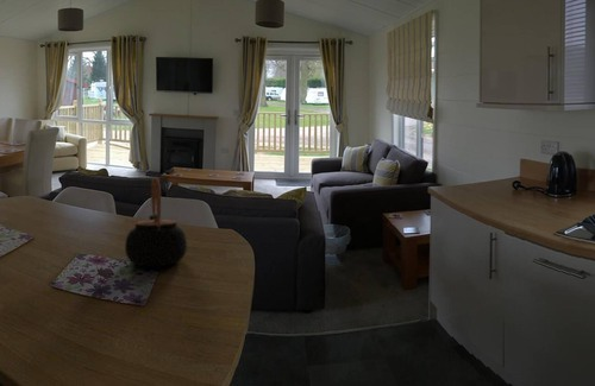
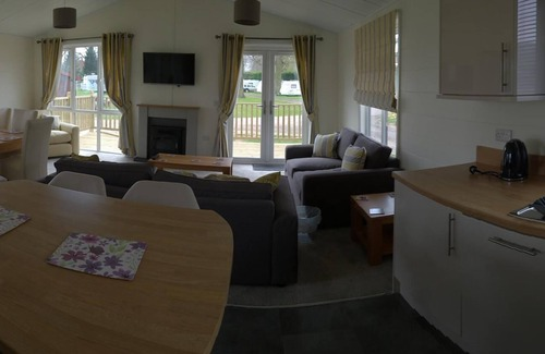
- teapot (155, 219)
